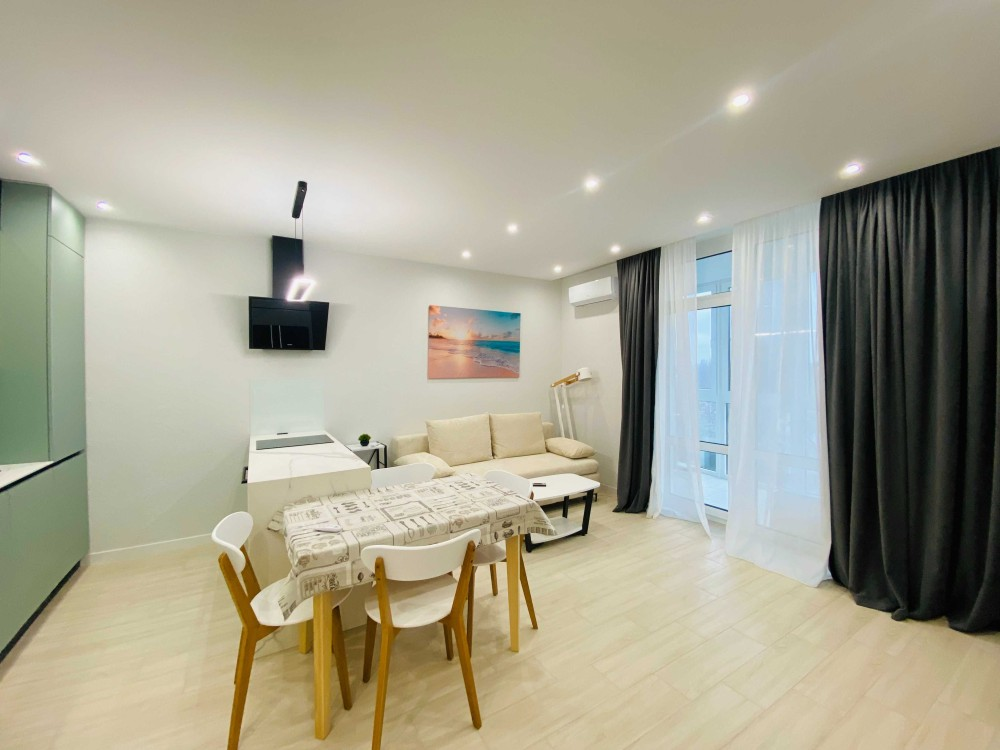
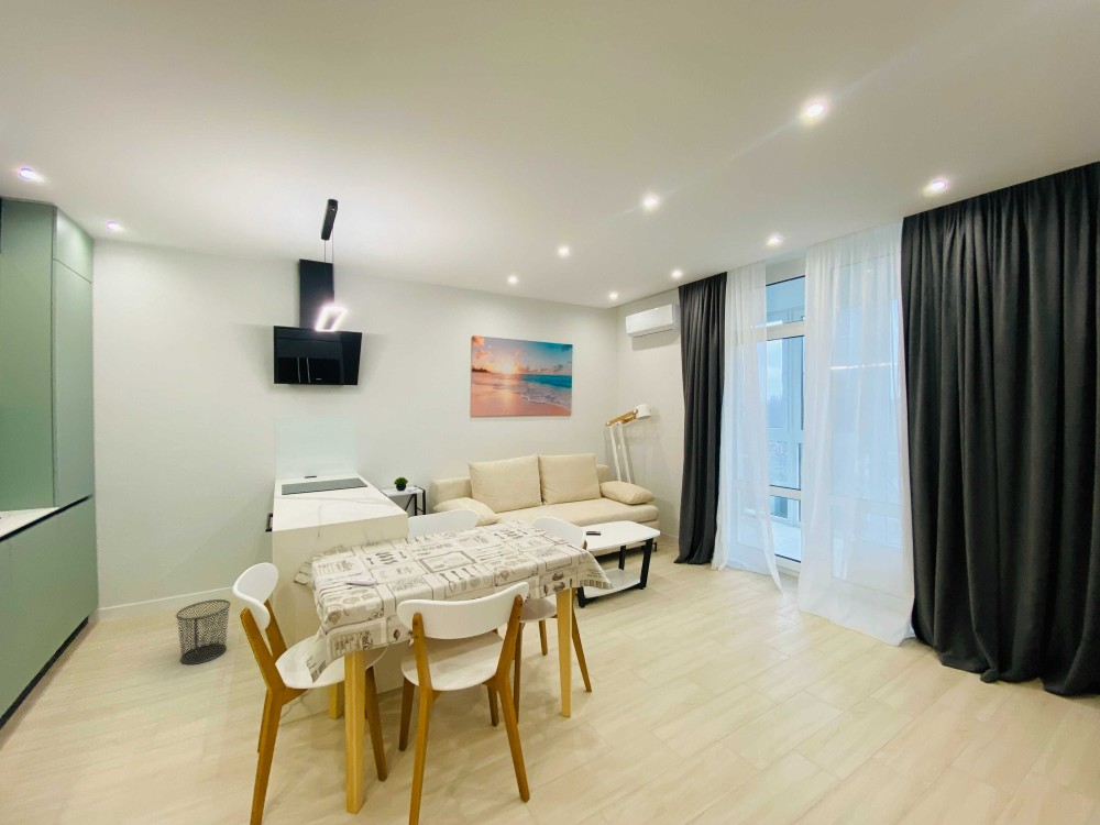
+ waste bin (202, 631)
